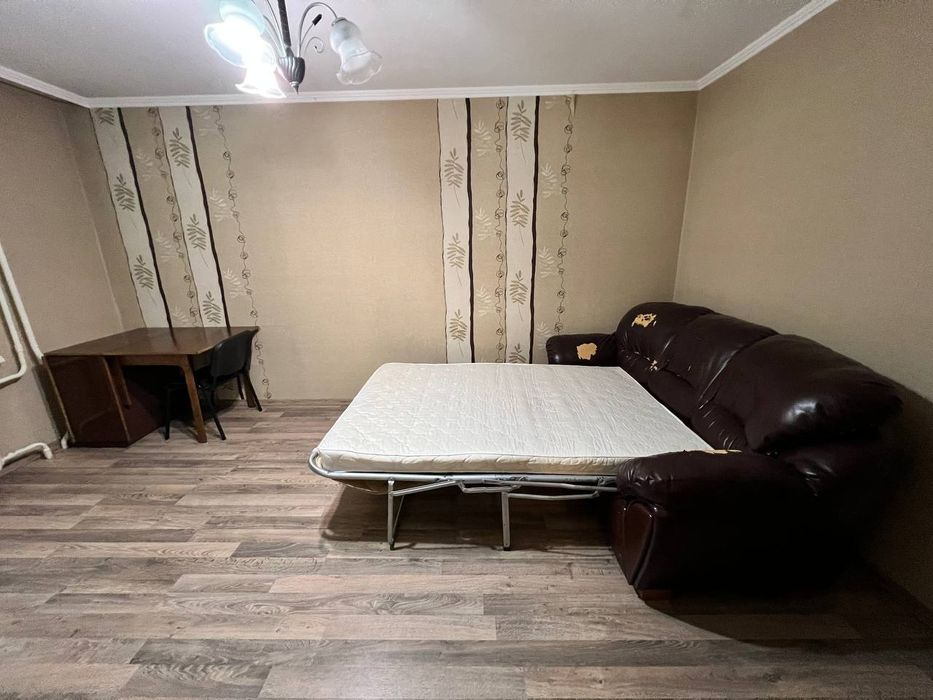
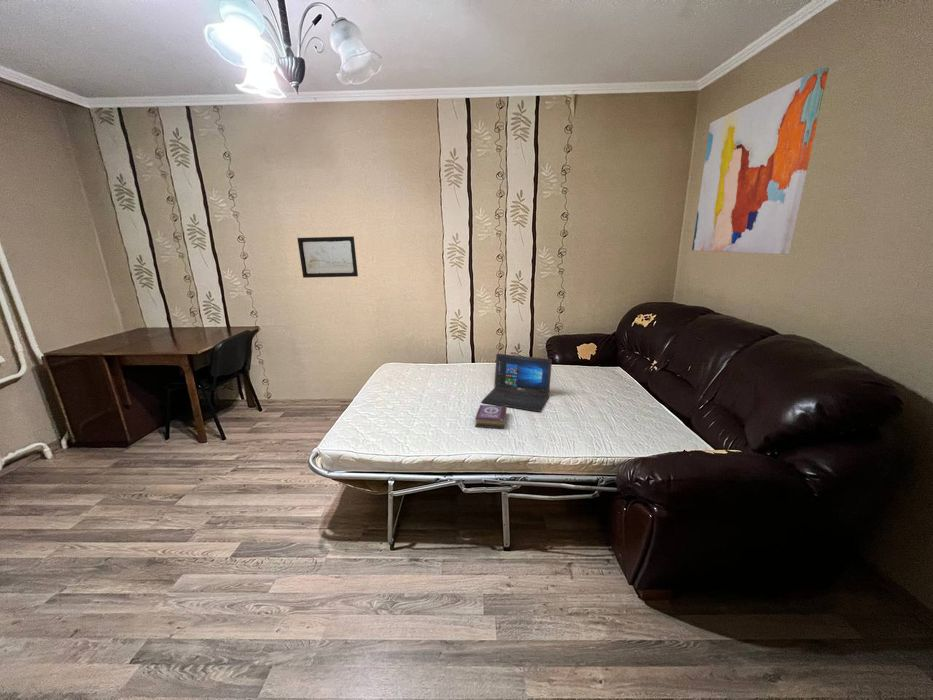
+ laptop (516, 381)
+ book (491, 415)
+ wall art (744, 180)
+ wall art (328, 257)
